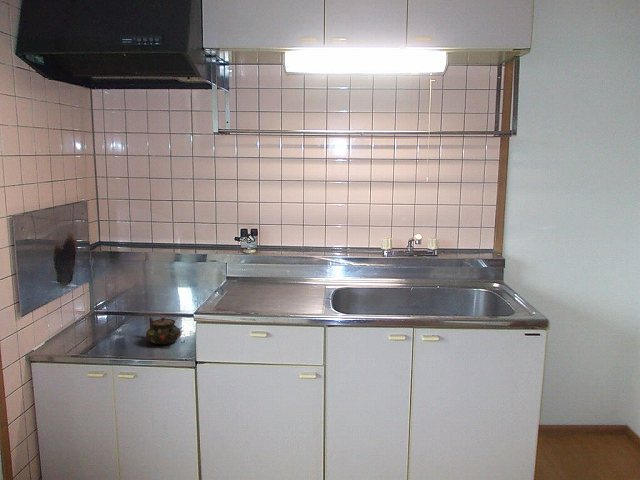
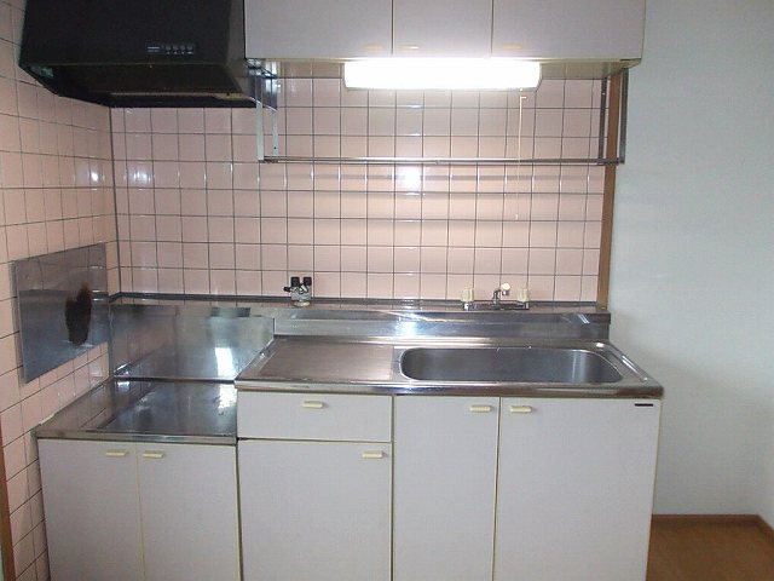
- teapot (163, 328)
